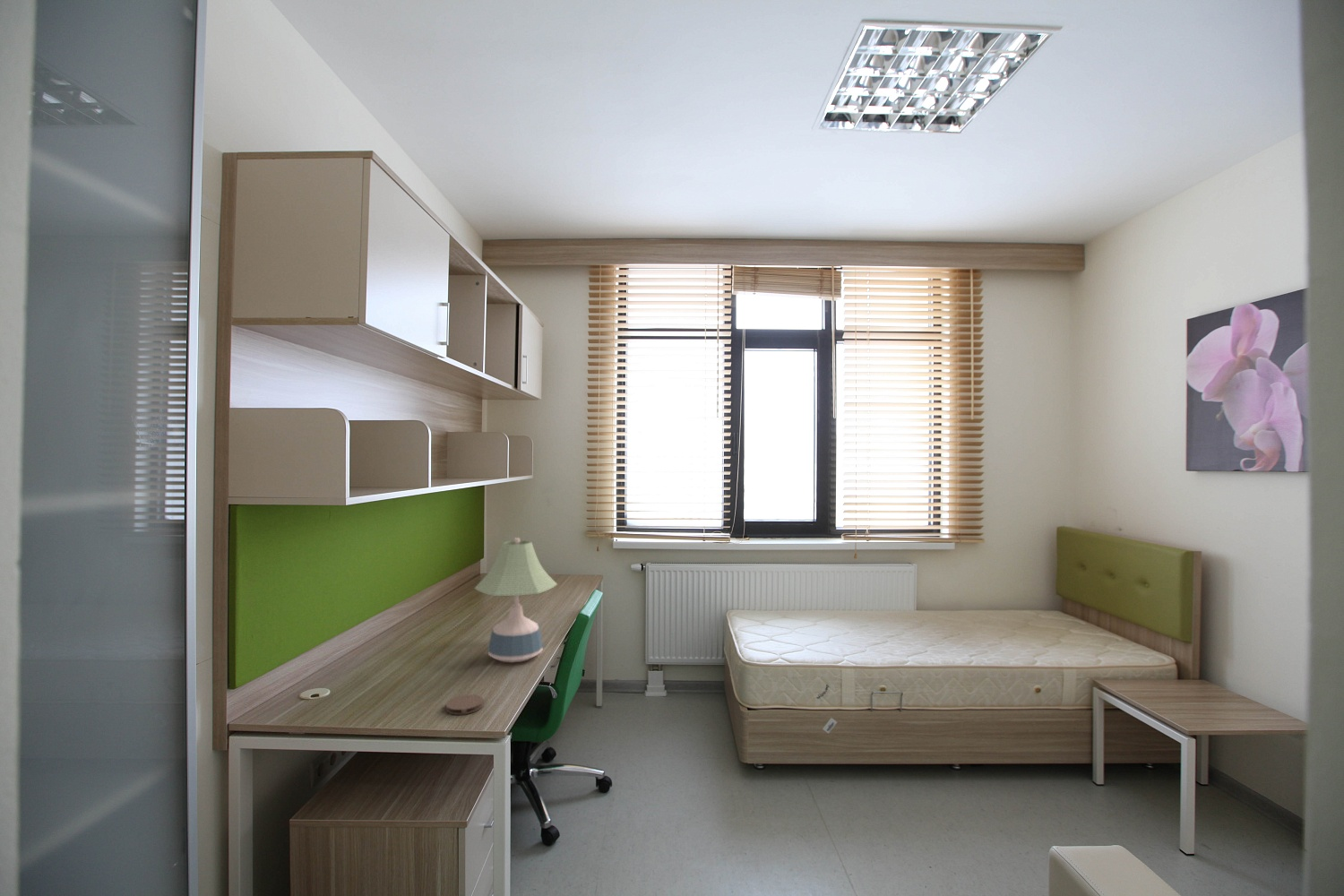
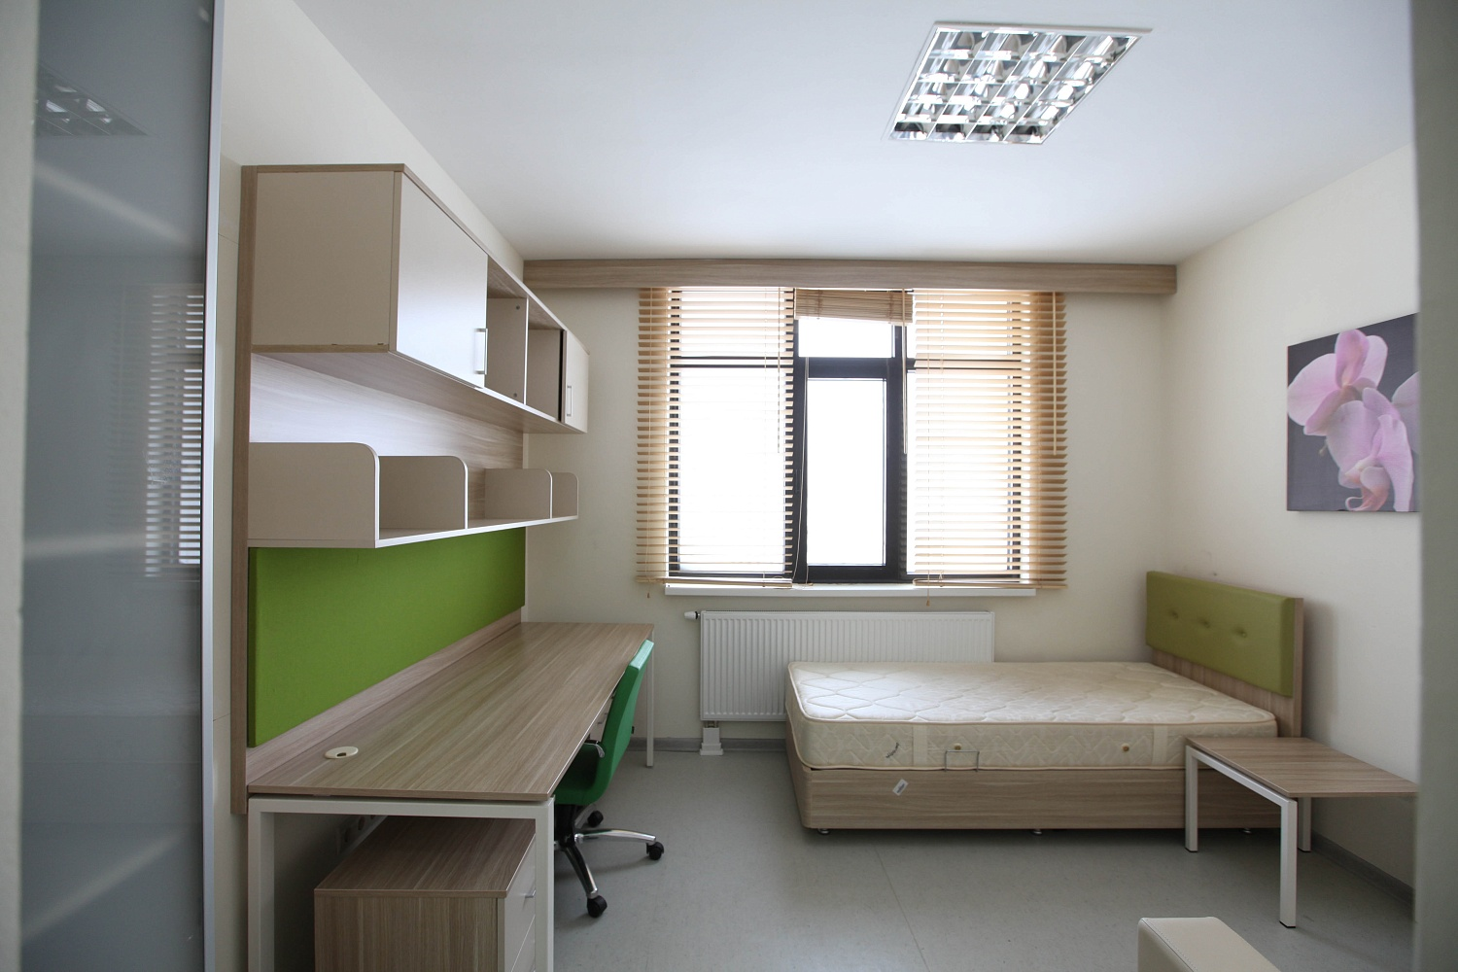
- coaster (464, 703)
- desk lamp (516, 597)
